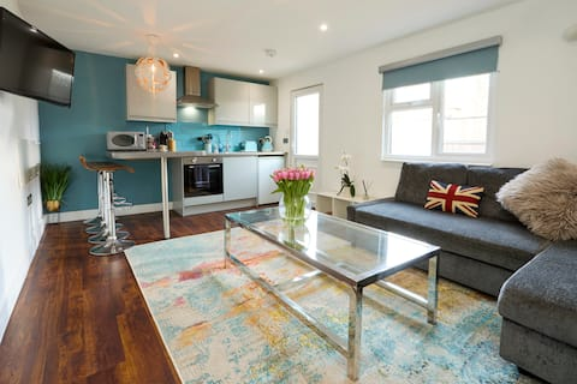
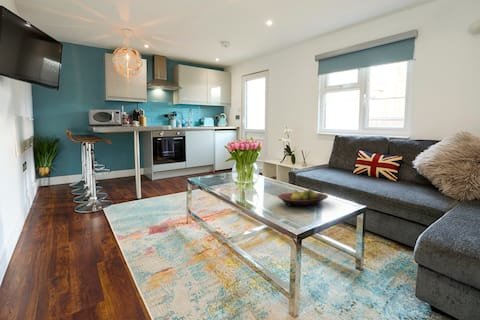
+ fruit bowl (302, 196)
